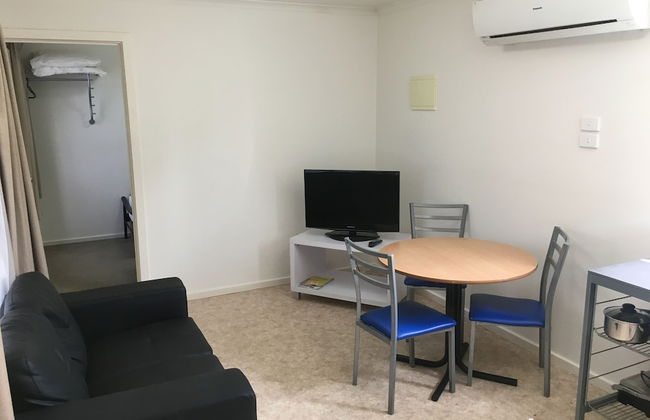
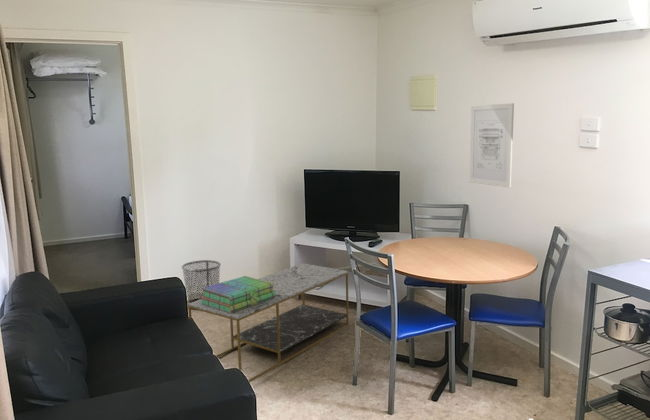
+ coffee table (276, 315)
+ wall art (490, 145)
+ waste bin (202, 284)
+ stack of books (238, 292)
